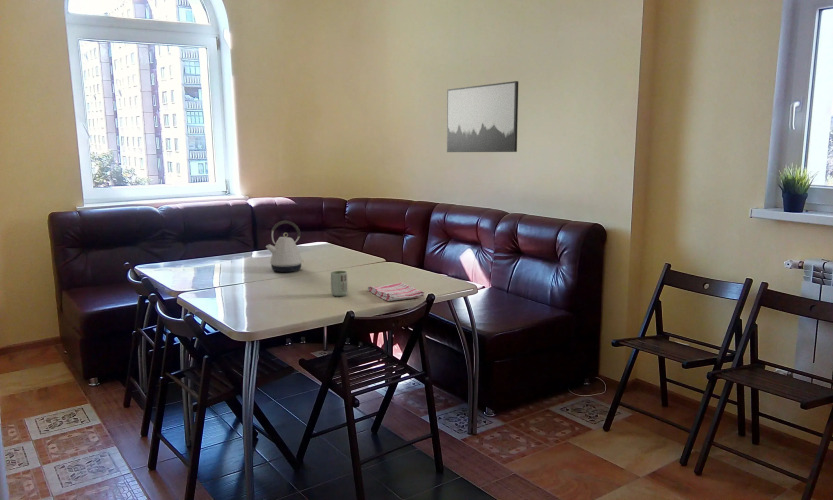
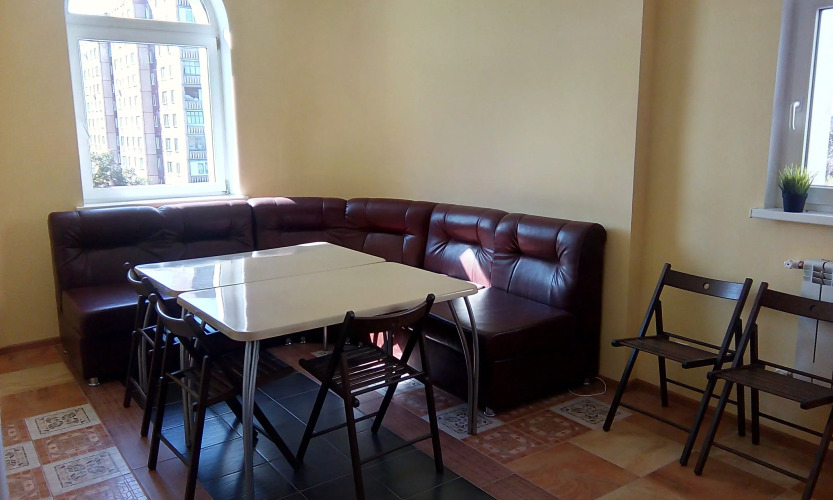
- dish towel (395, 290)
- wall art (480, 119)
- kettle (284, 245)
- cup (339, 283)
